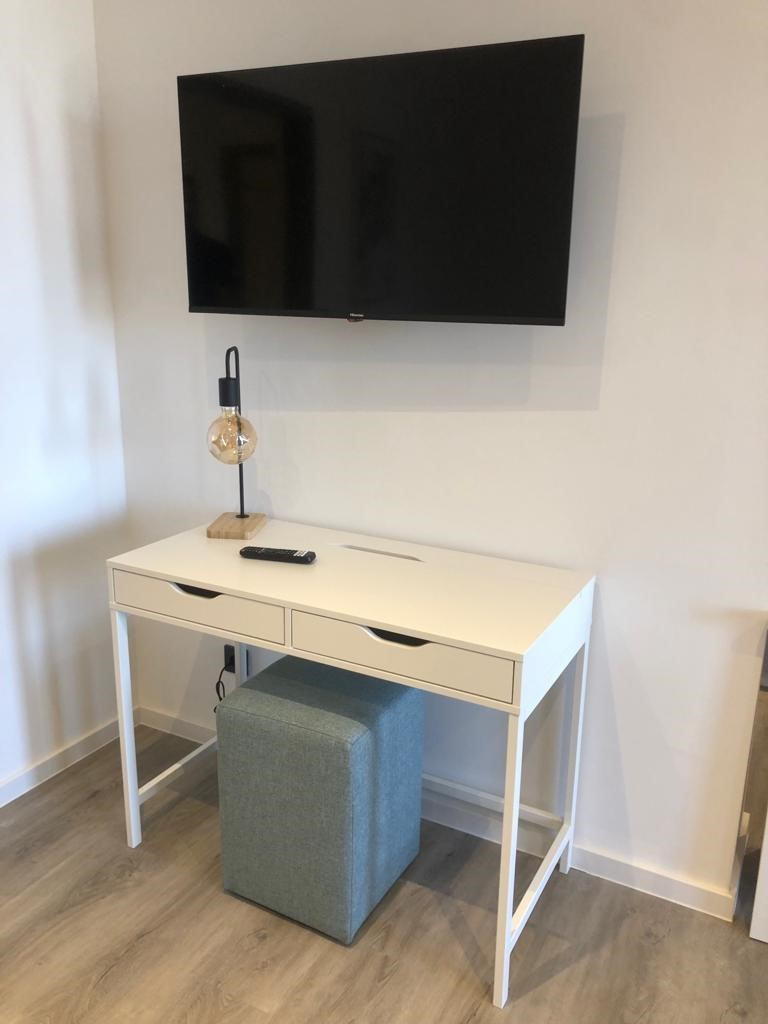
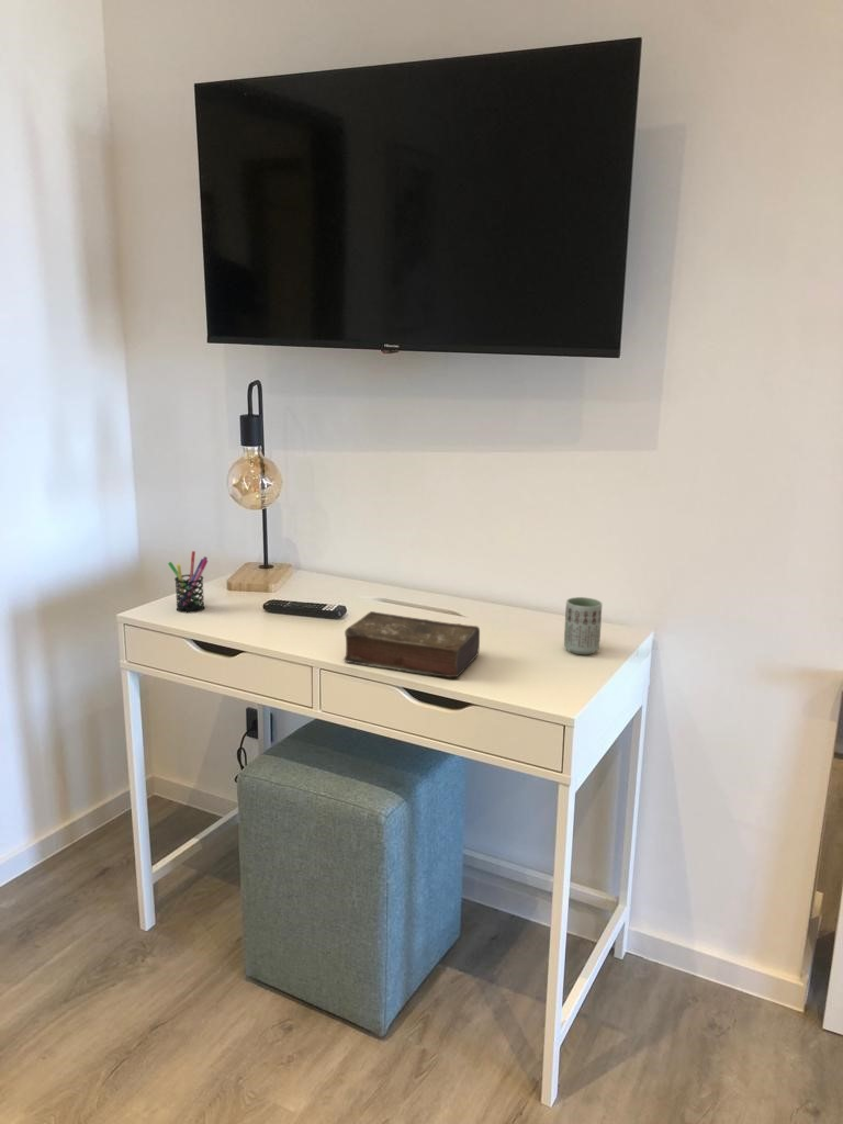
+ cup (582, 626)
+ pen holder (187, 581)
+ book (412, 642)
